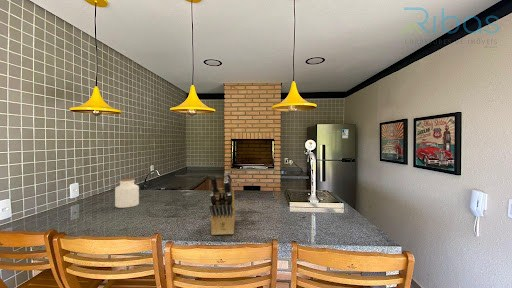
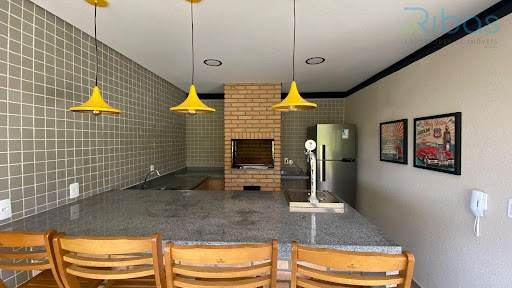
- knife block (223, 199)
- jar (126, 192)
